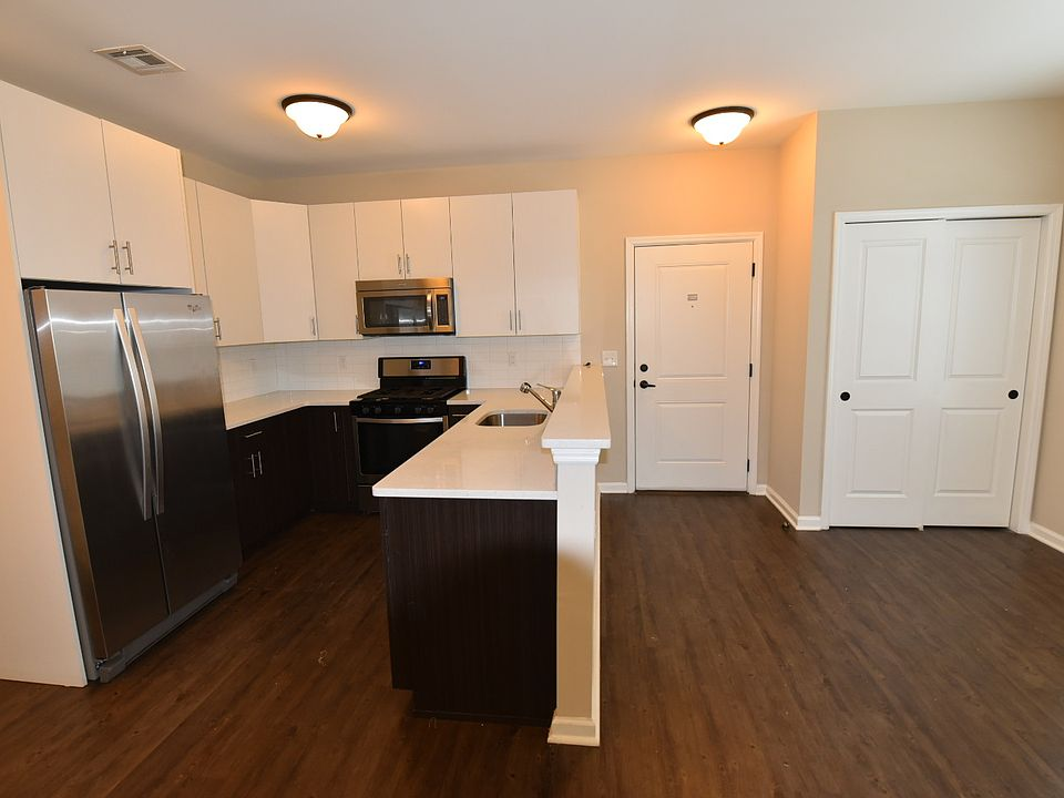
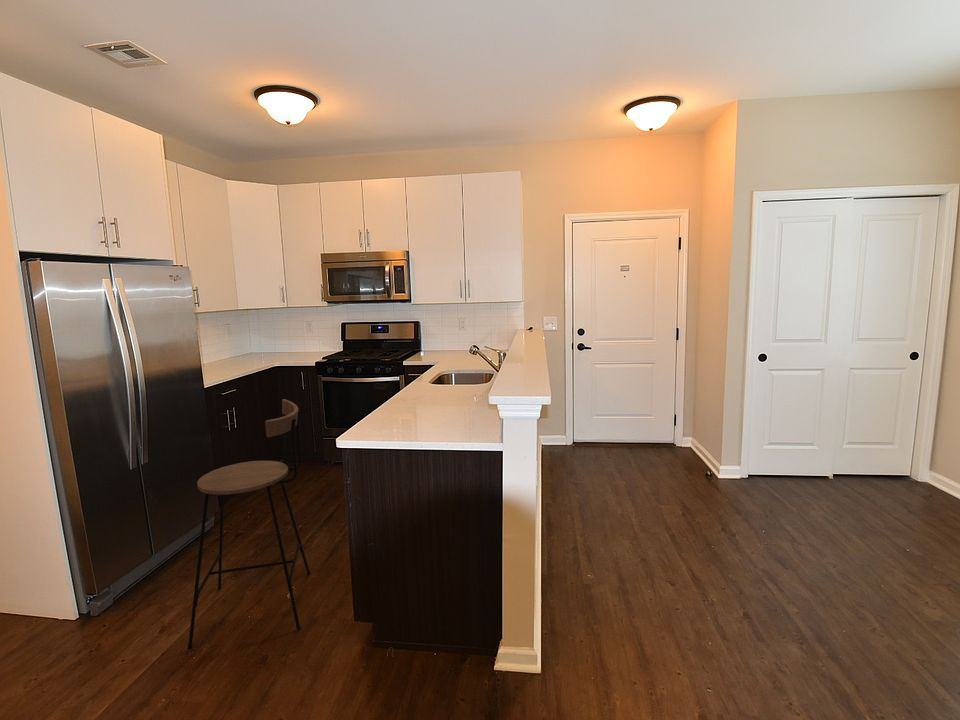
+ bar stool (243, 492)
